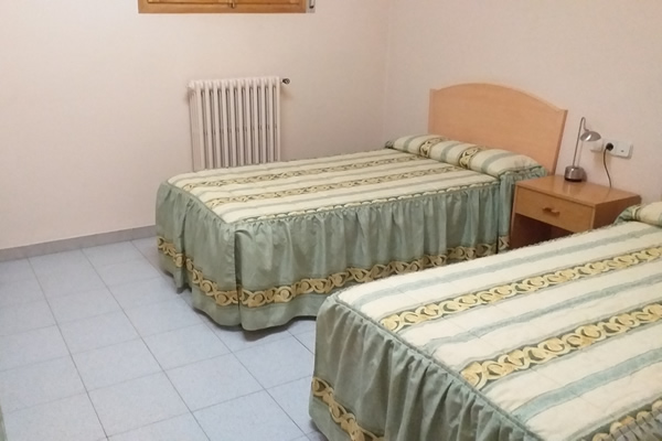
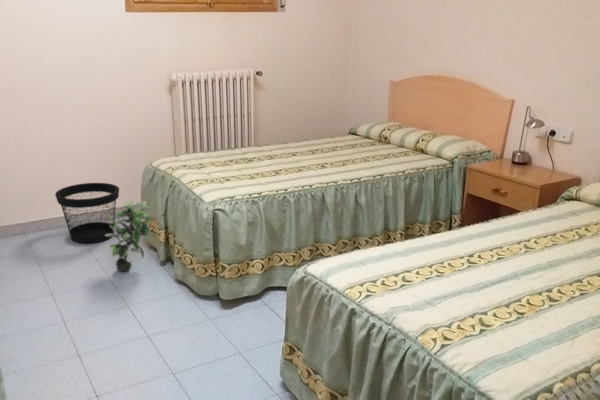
+ potted plant (131, 235)
+ wastebasket (90, 213)
